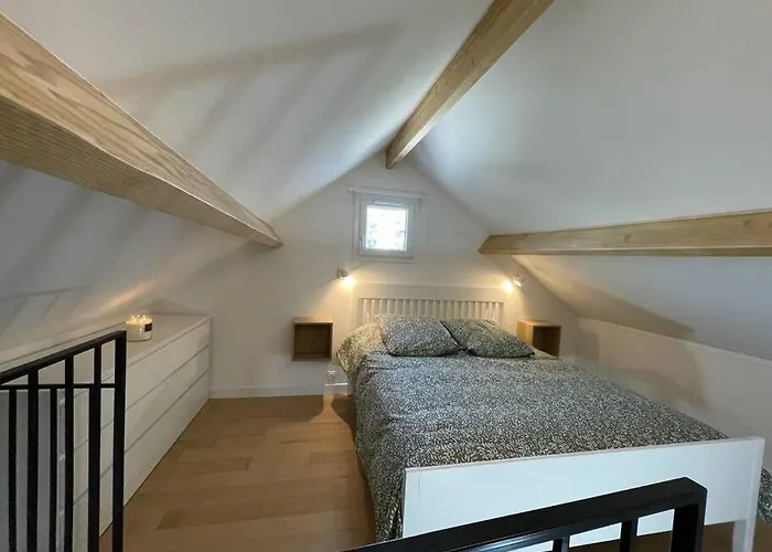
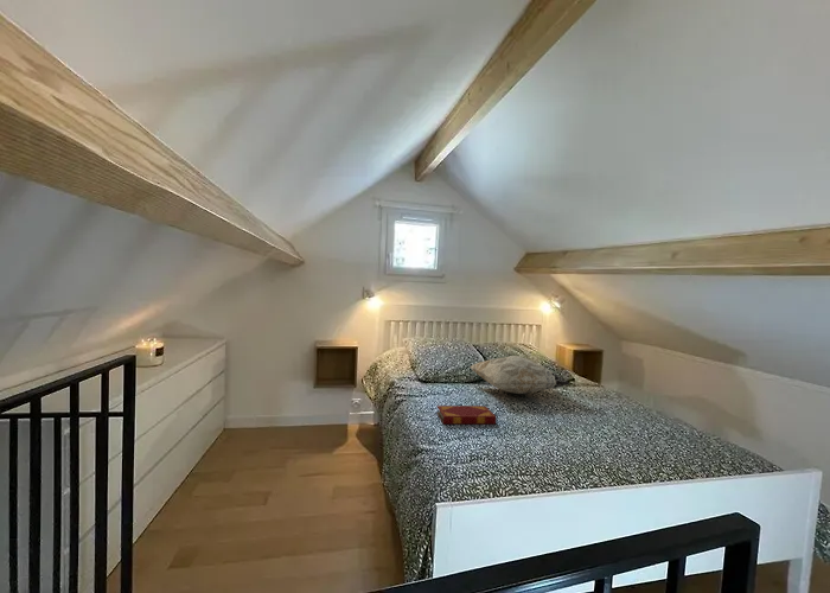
+ hardback book (465, 414)
+ decorative pillow (516, 374)
